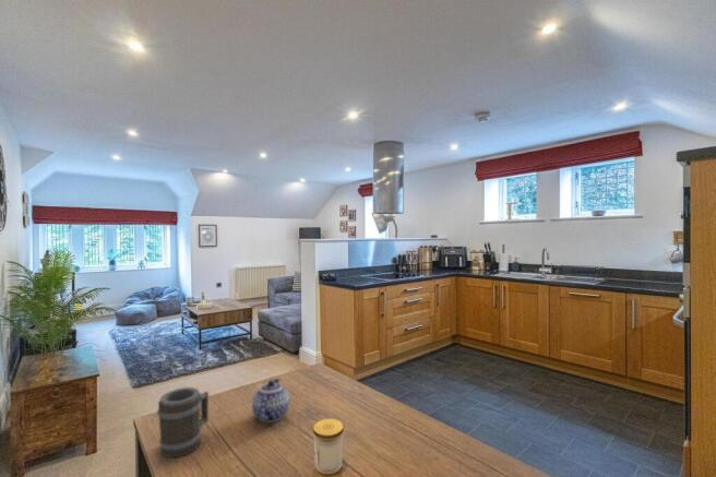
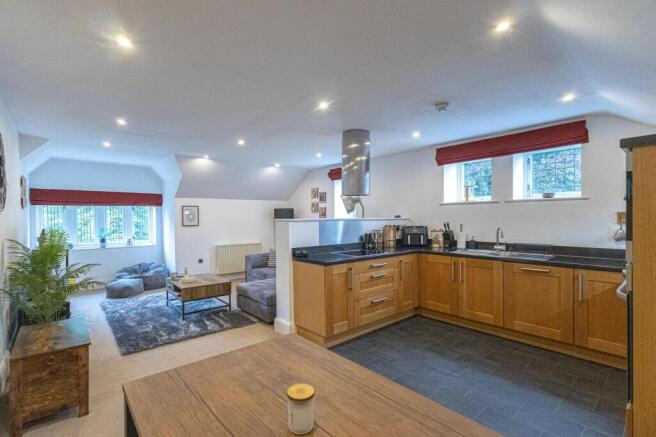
- teapot (271, 398)
- barrel (186, 417)
